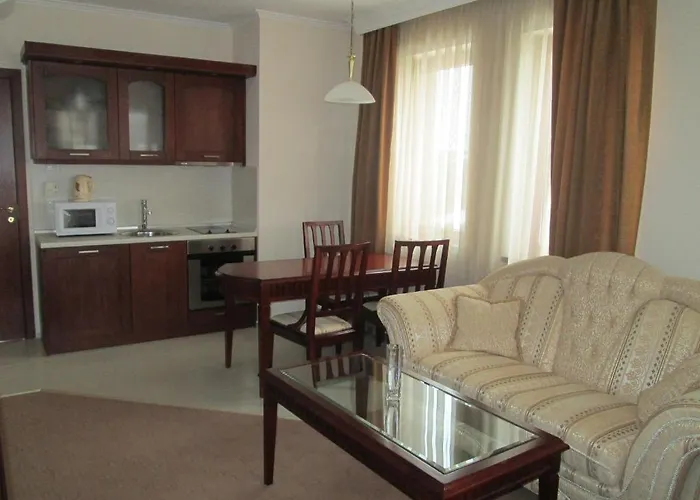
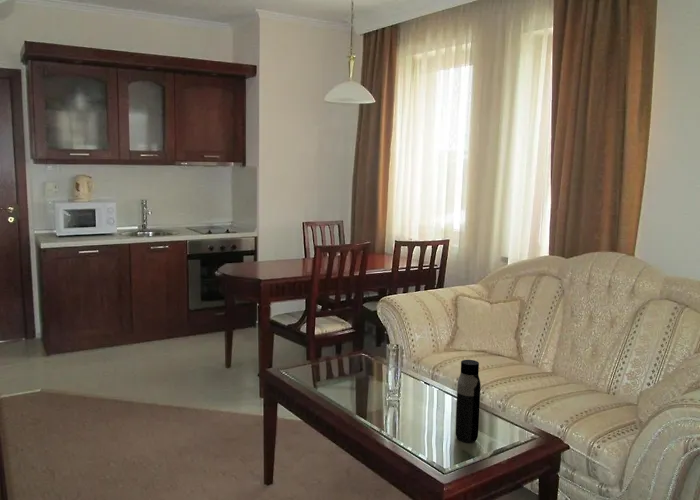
+ water bottle (468, 400)
